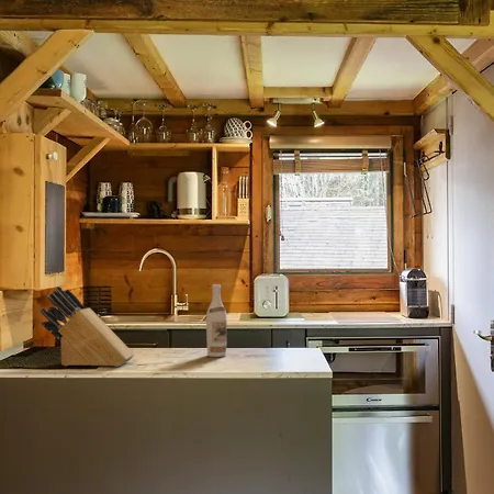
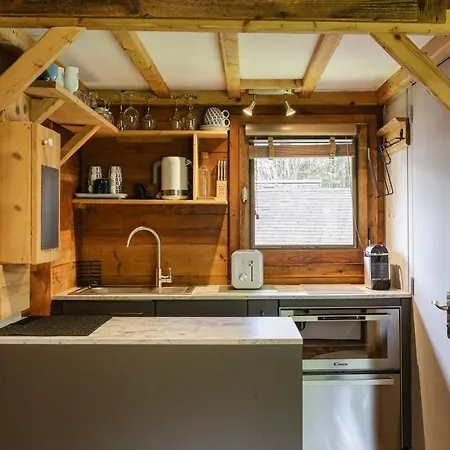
- knife block (87, 324)
- wine bottle (216, 319)
